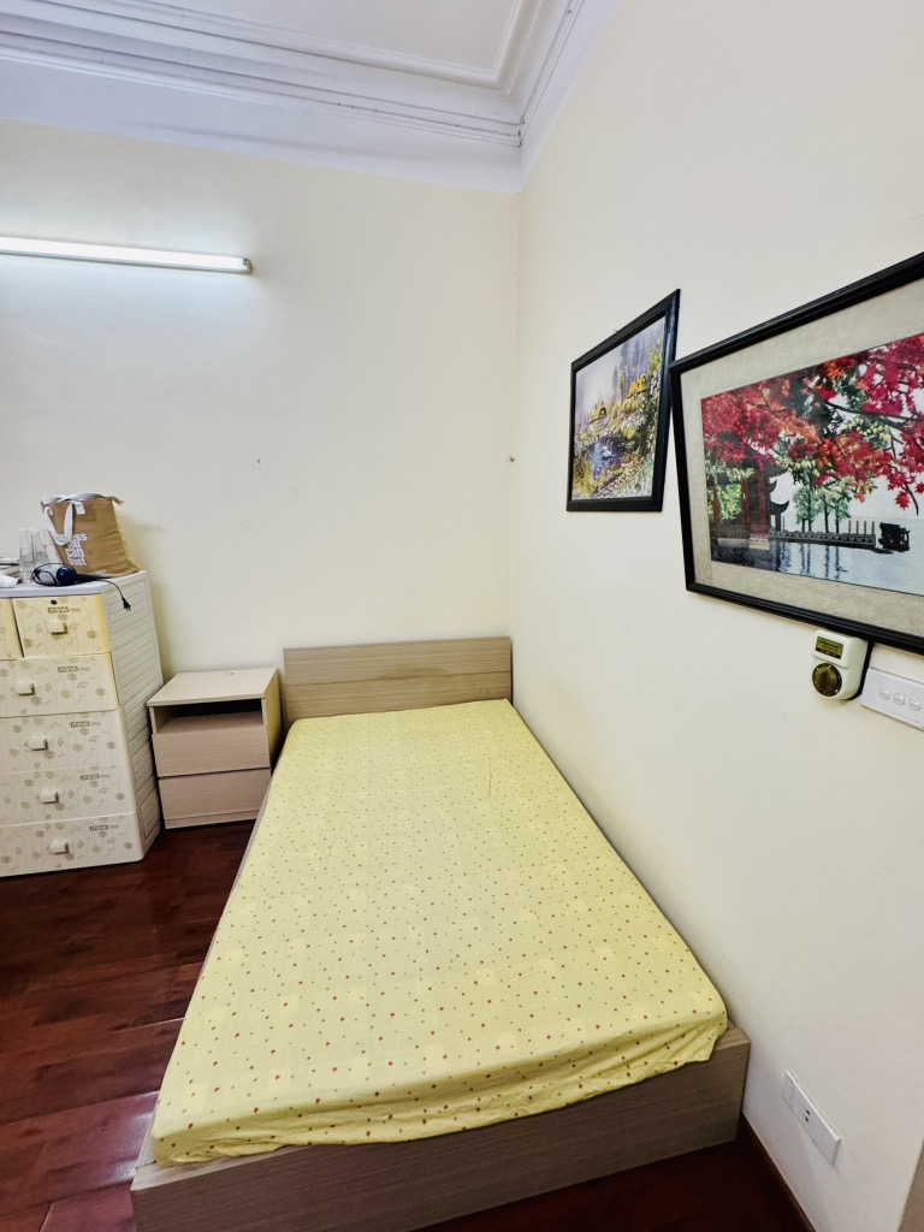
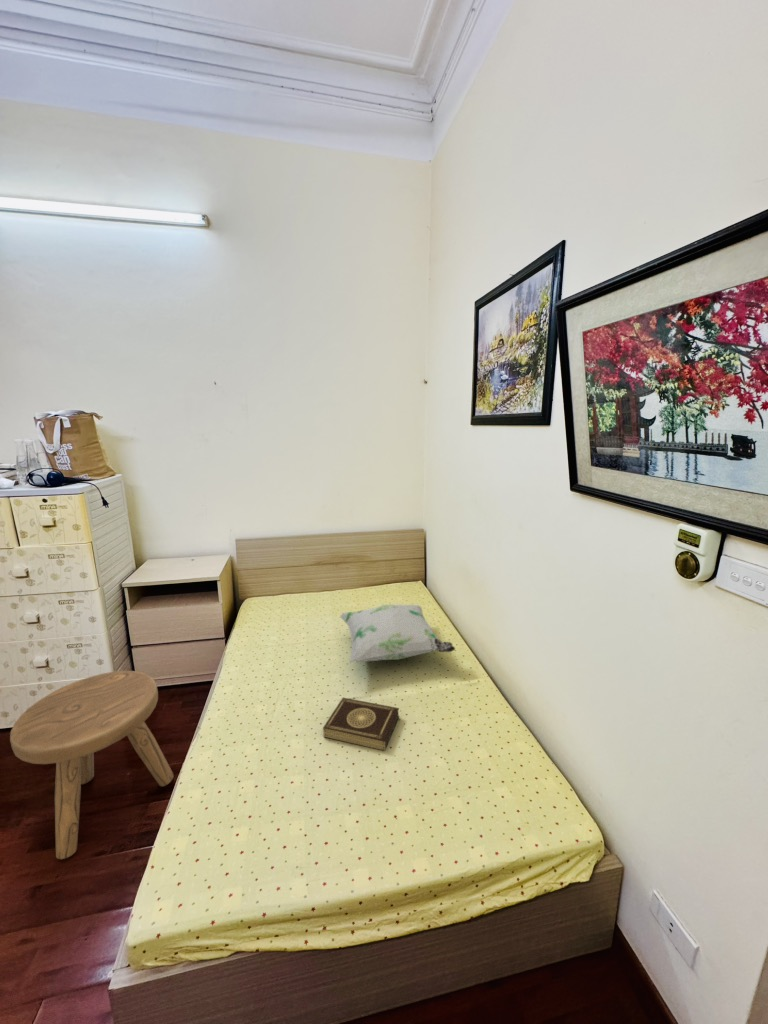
+ book (362, 722)
+ stool (96, 751)
+ decorative pillow (392, 631)
